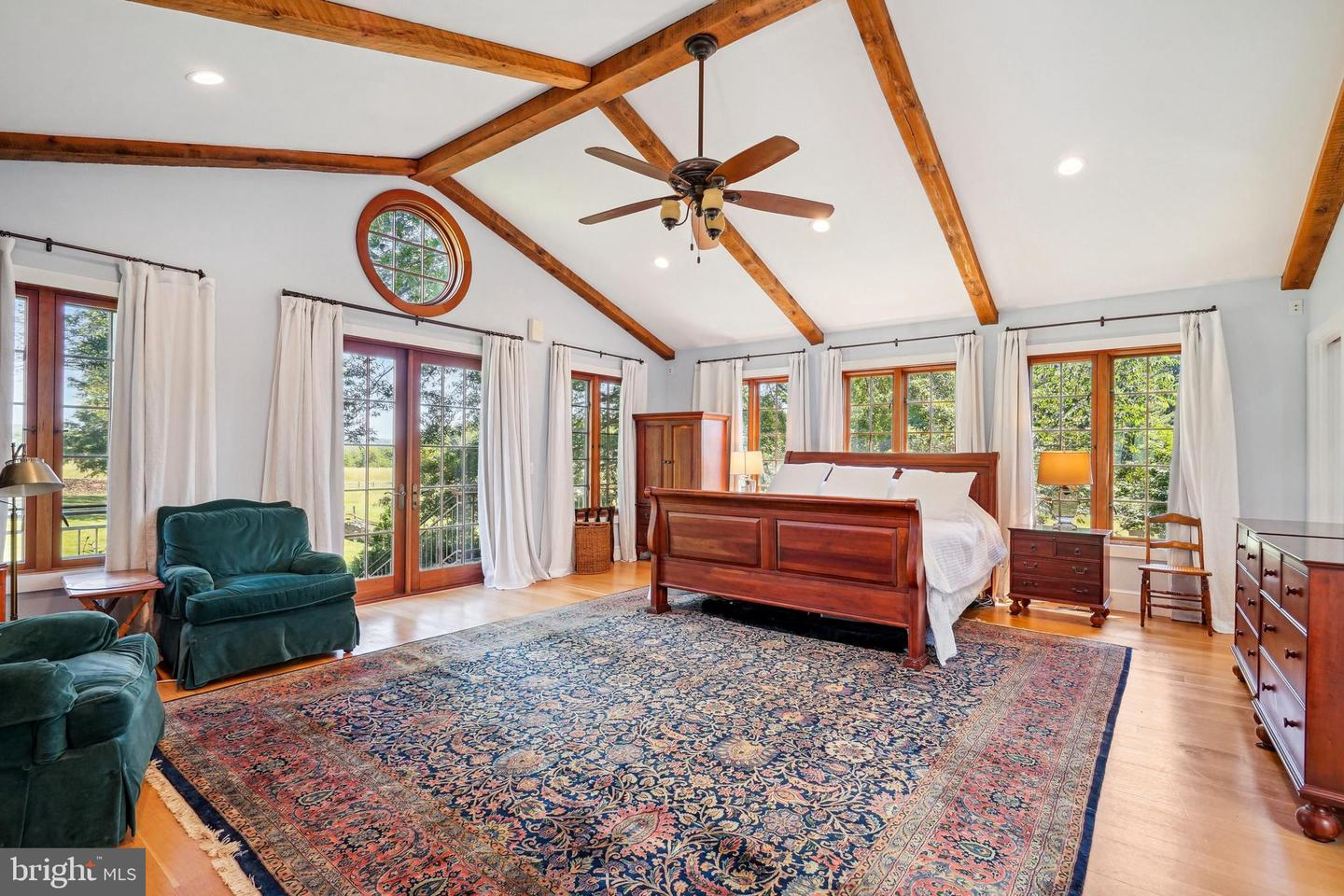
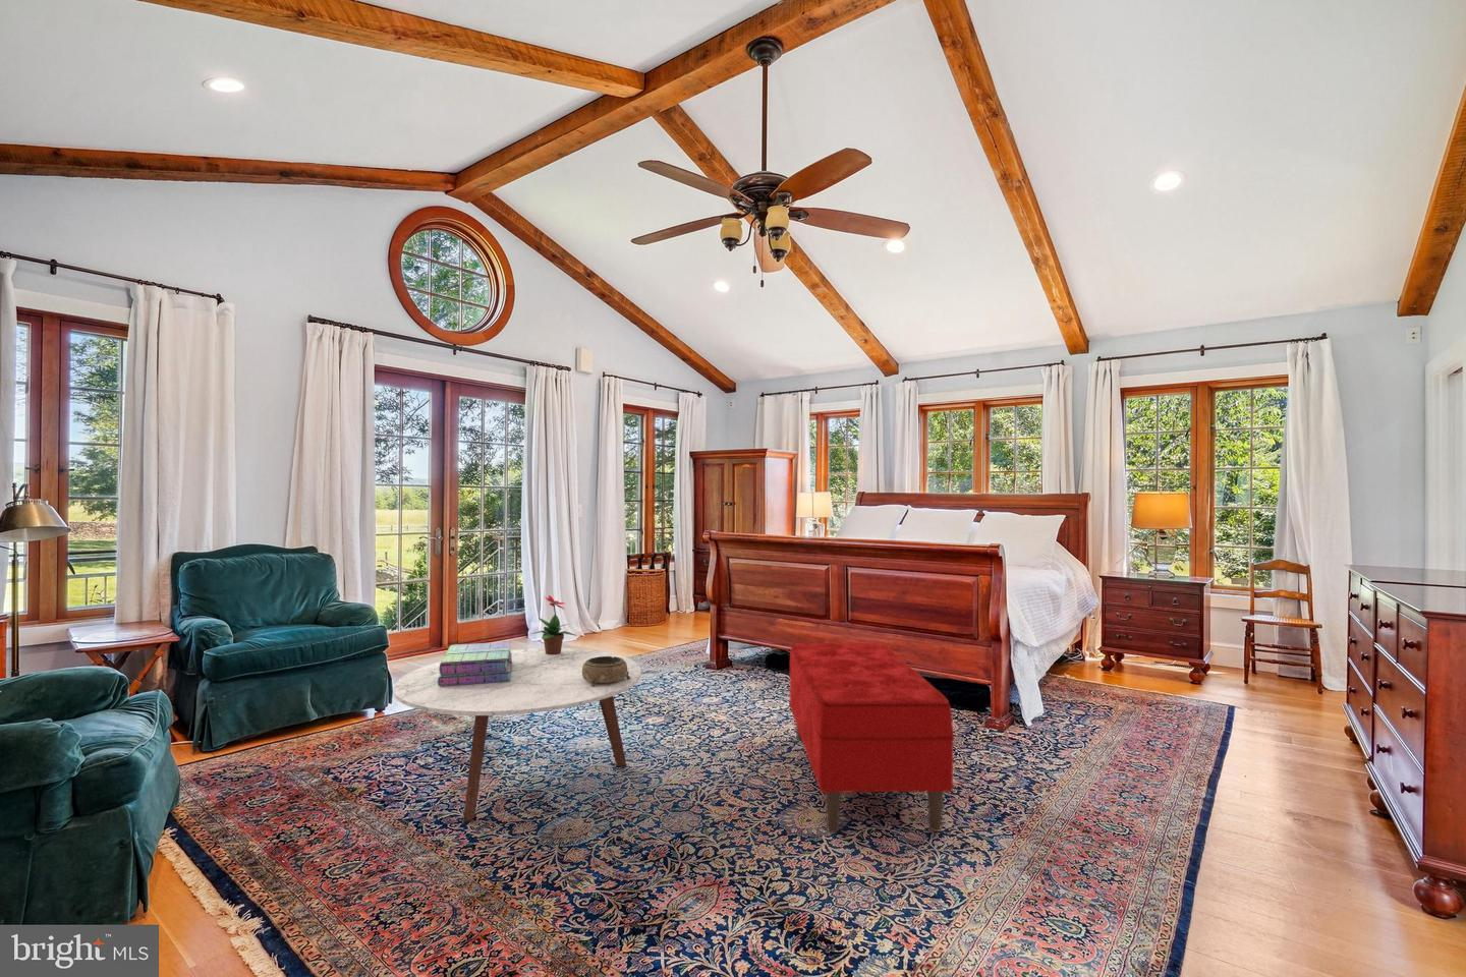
+ stack of books (477, 662)
+ decorative bowl (605, 668)
+ coffee table (519, 713)
+ bench (857, 722)
+ potted flower (553, 624)
